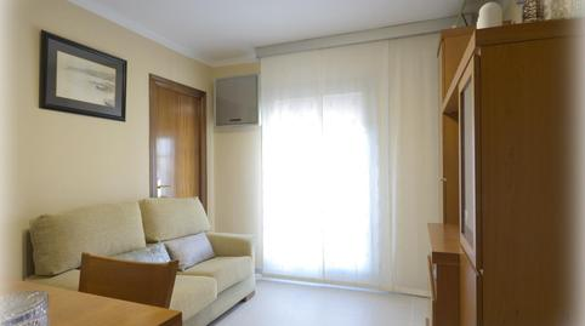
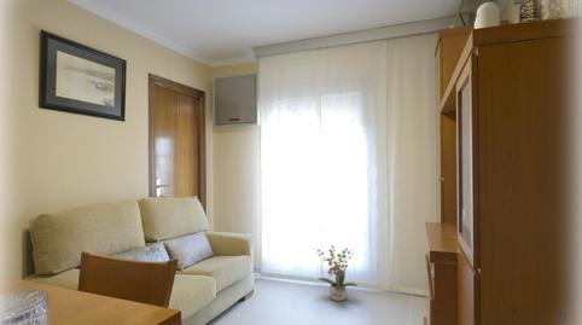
+ potted plant (336, 272)
